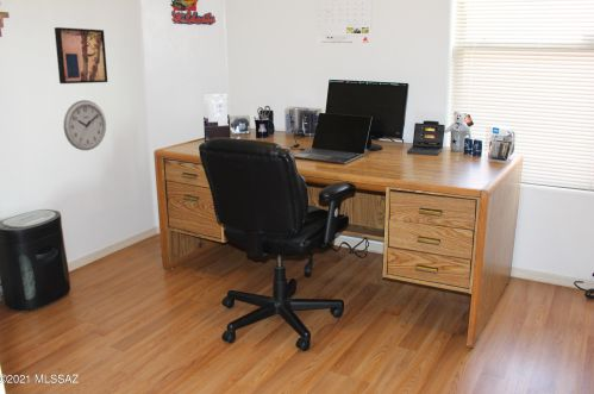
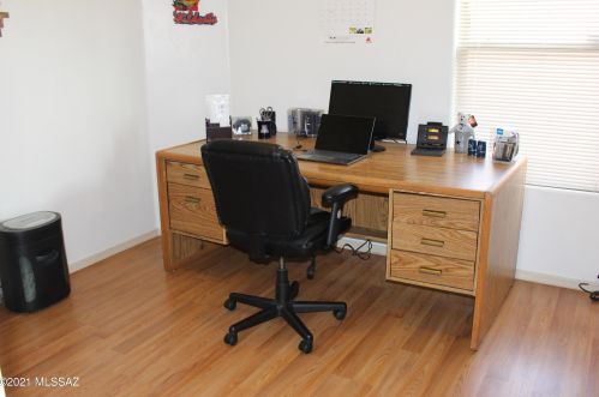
- wall clock (86, 125)
- wall art (82, 56)
